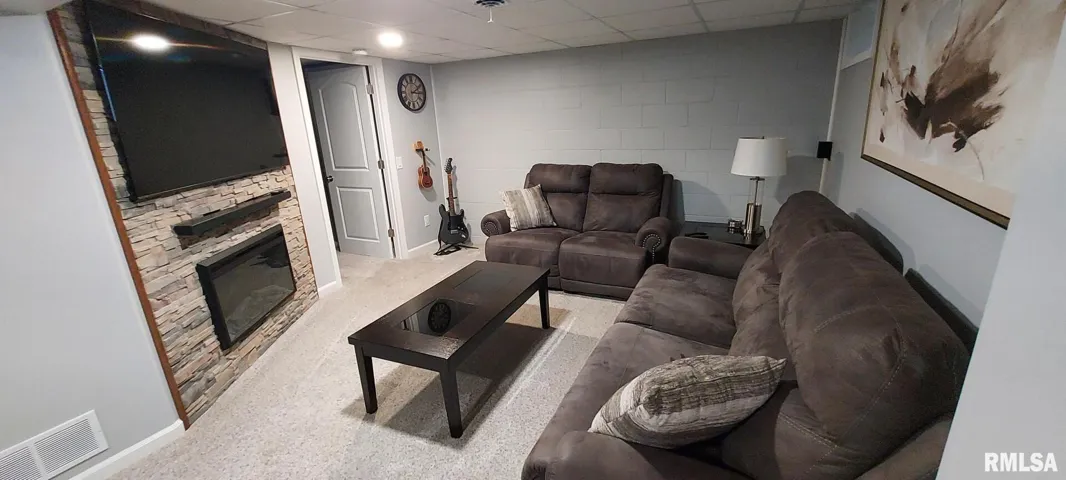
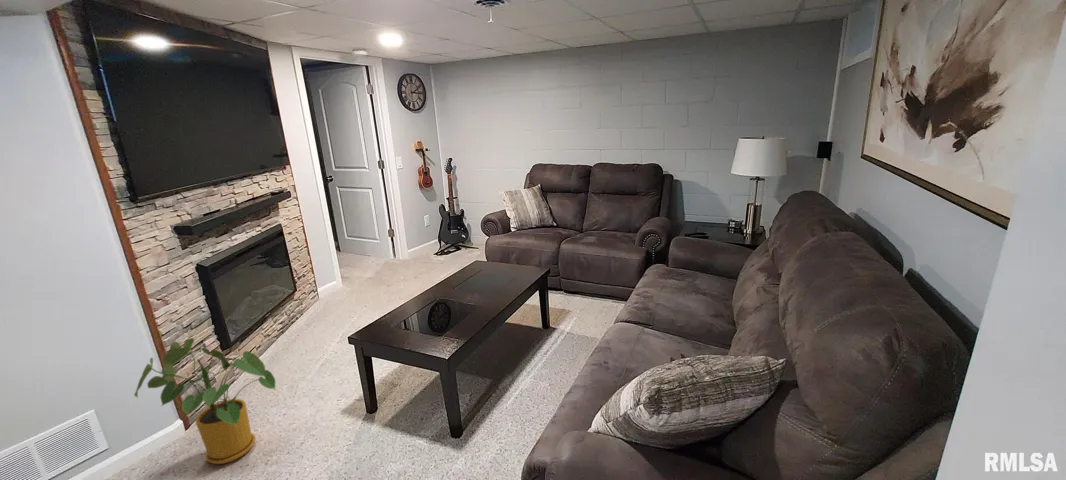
+ house plant (212, 403)
